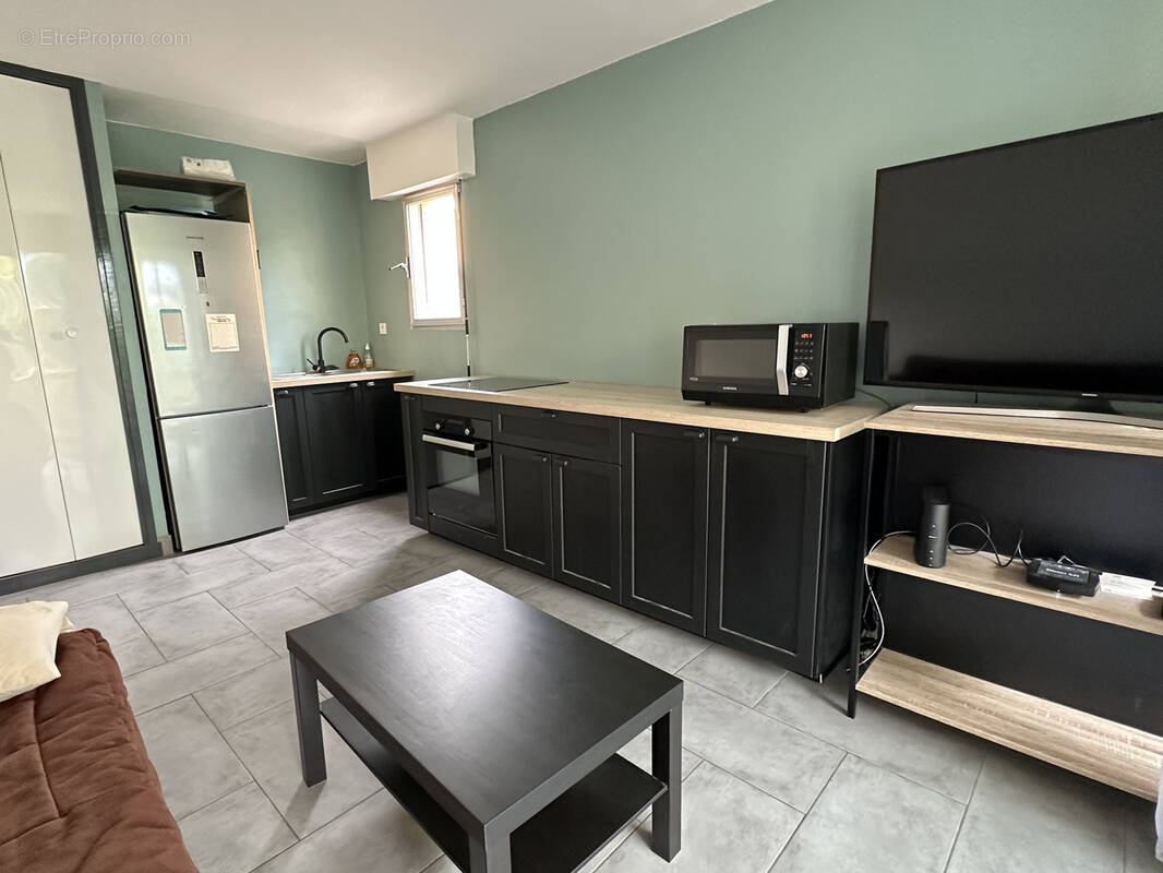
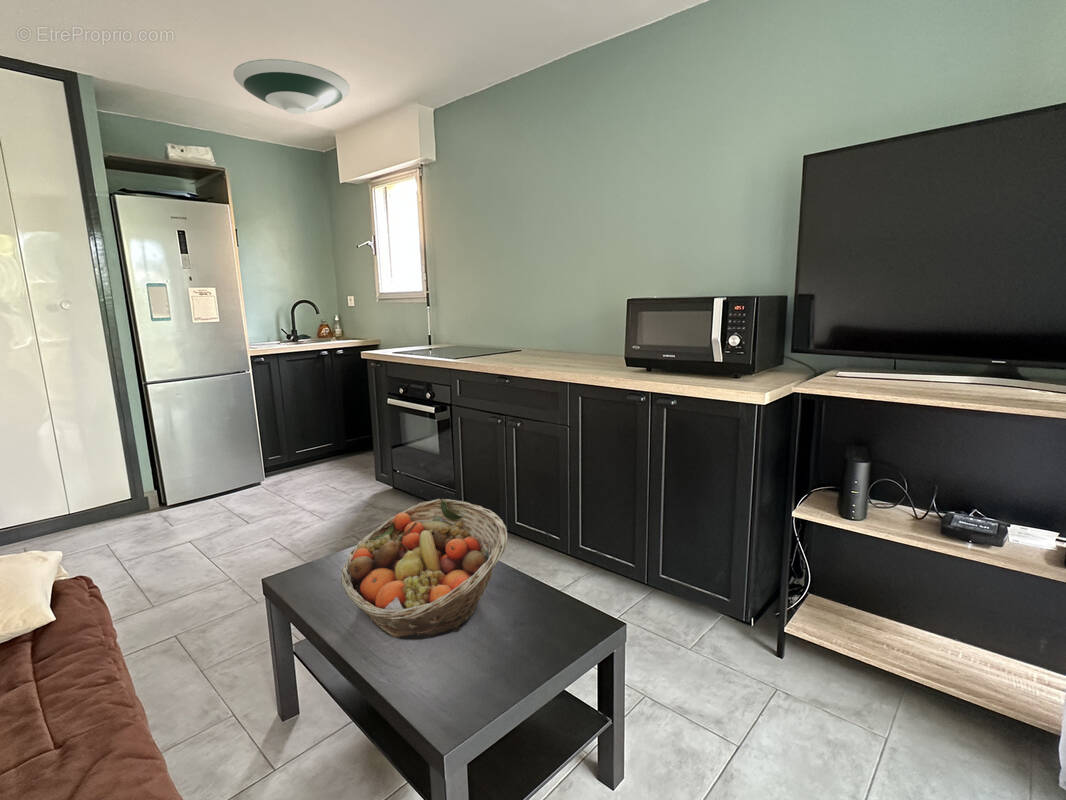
+ fruit basket (425, 563)
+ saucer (295, 97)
